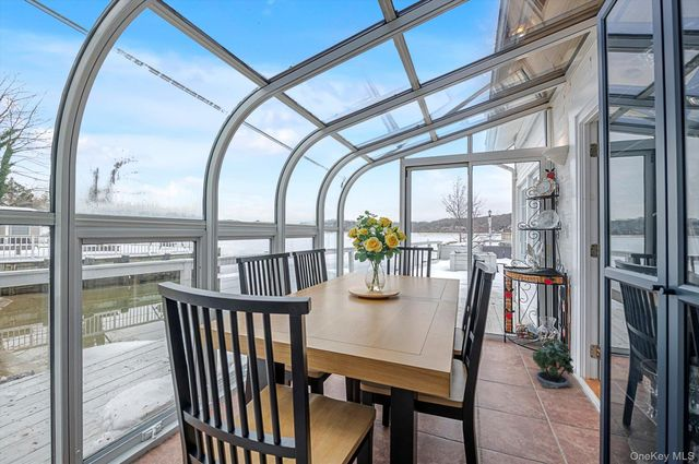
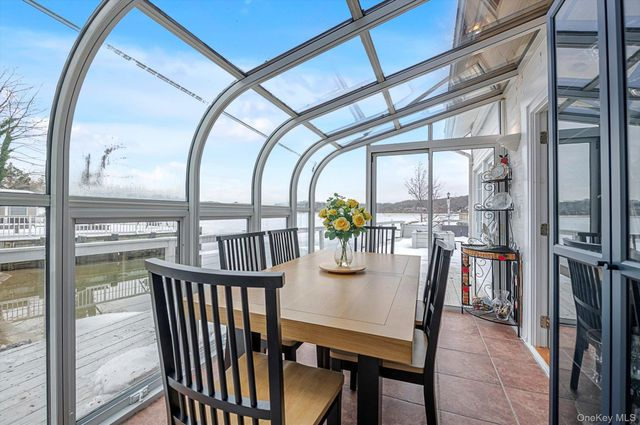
- potted plant (552, 359)
